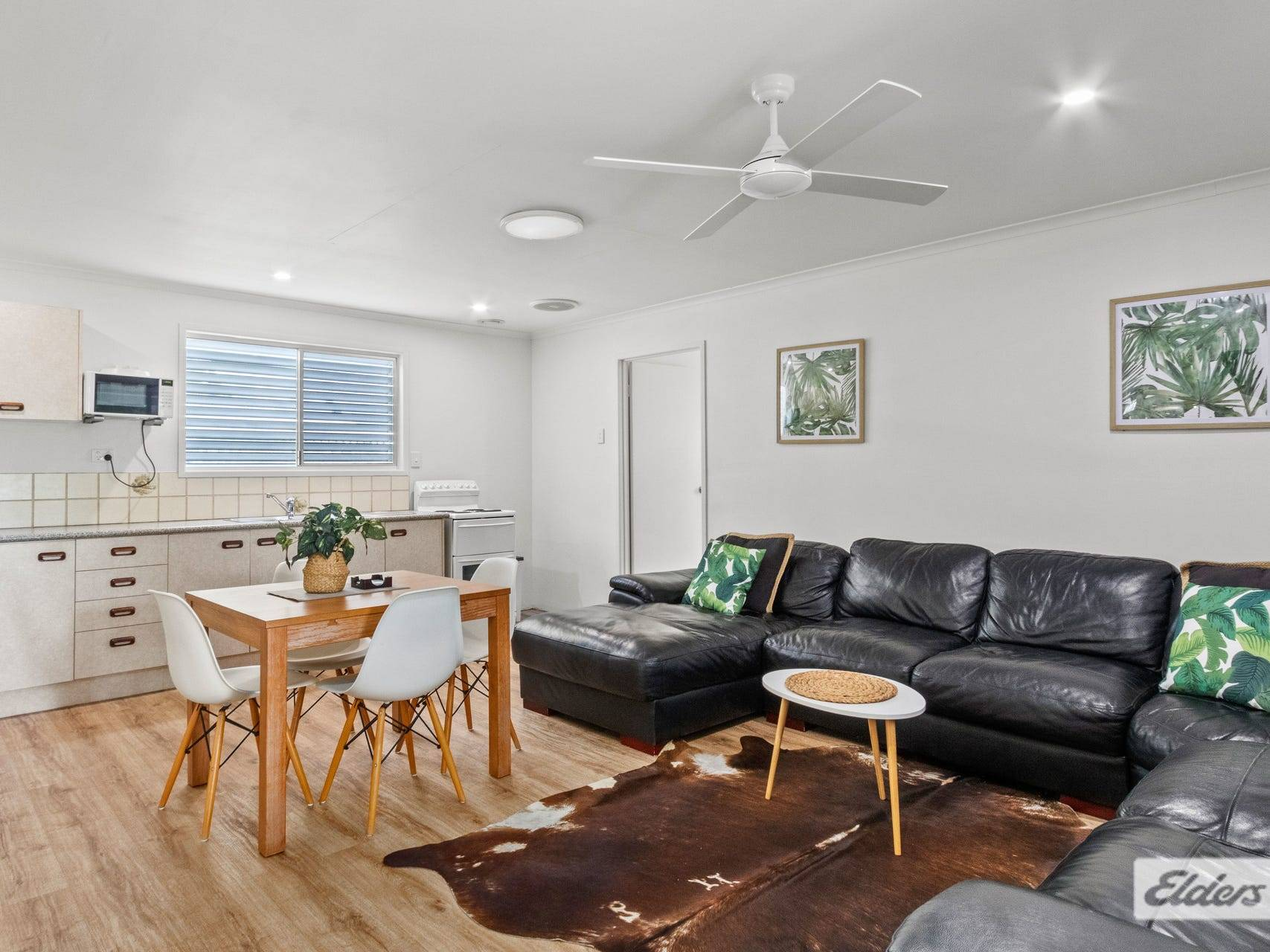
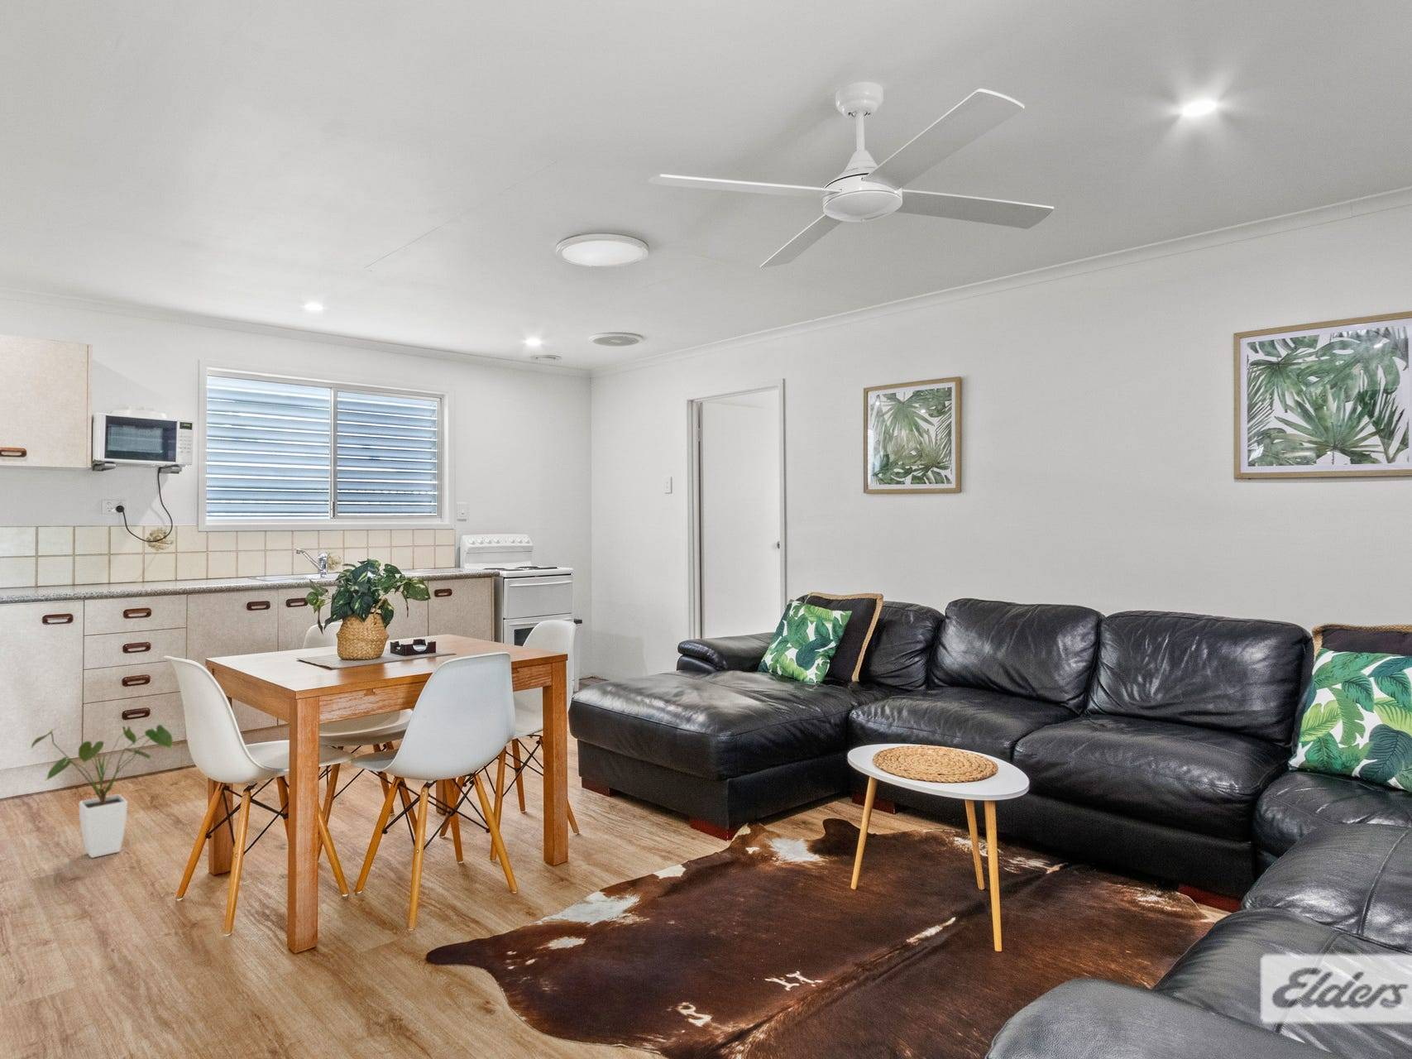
+ house plant (107, 790)
